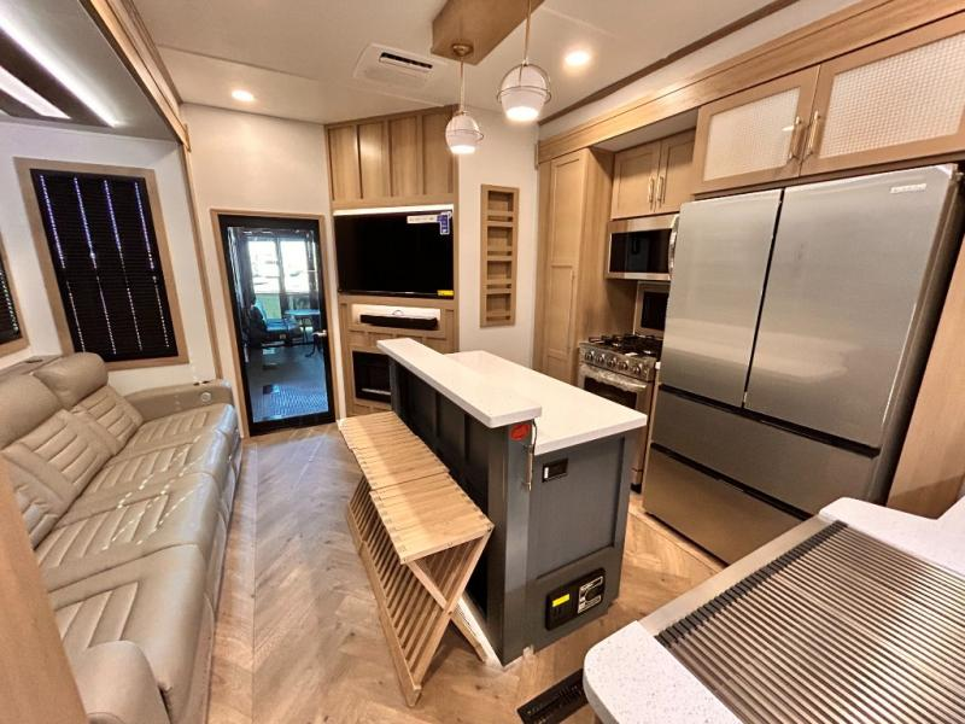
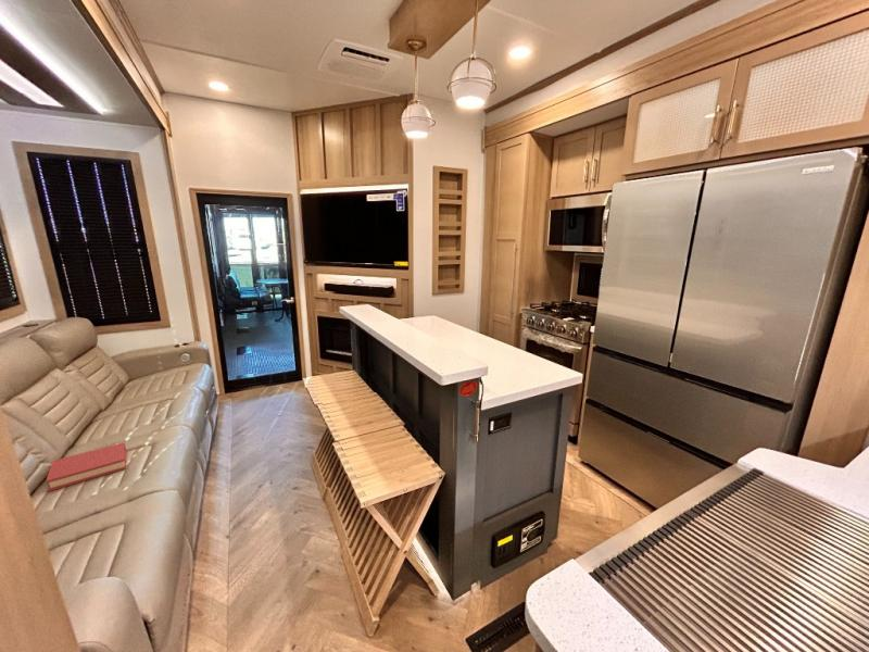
+ hardback book (89, 464)
